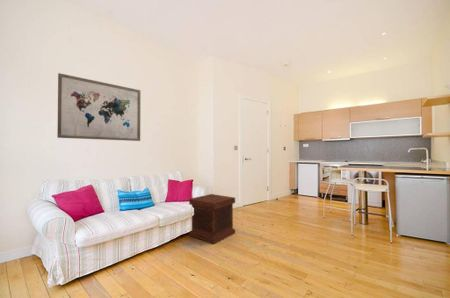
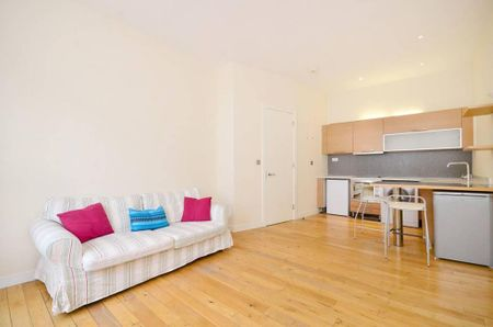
- wall art (104, 111)
- side table (212, 216)
